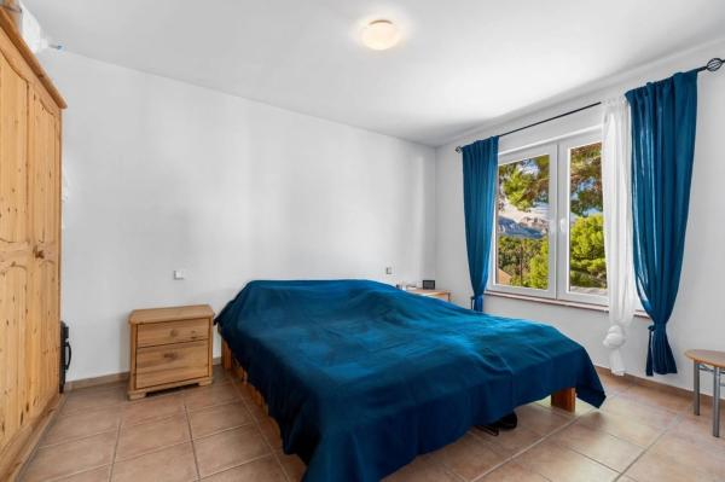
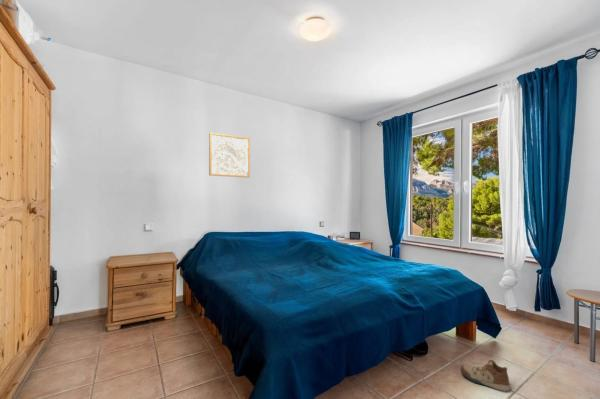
+ wall art (230, 156)
+ shoe (484, 370)
